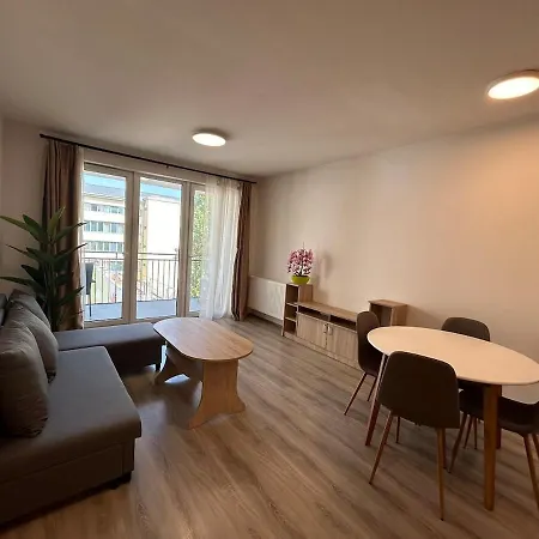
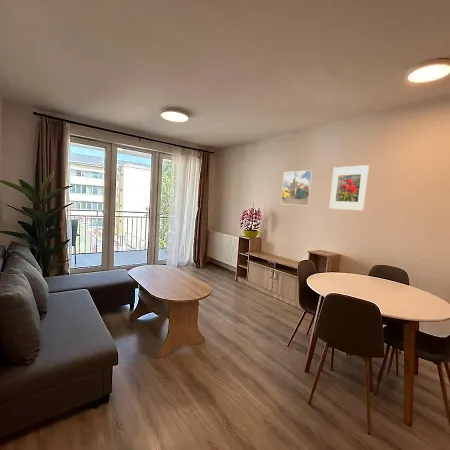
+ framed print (296, 188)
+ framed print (347, 188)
